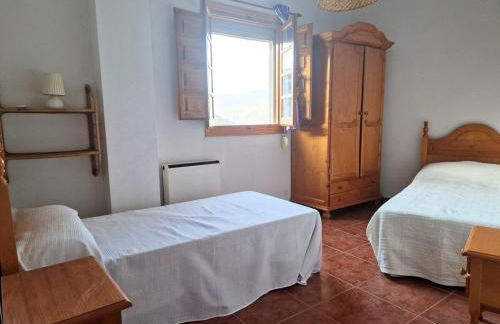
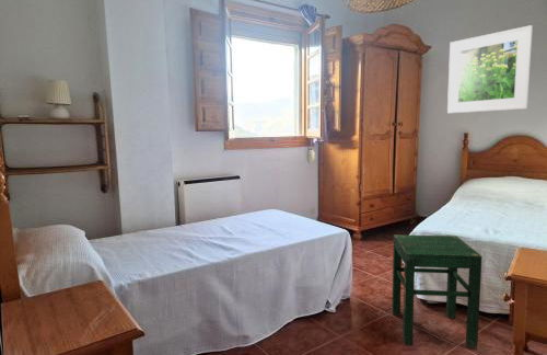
+ stool (431, 290)
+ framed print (486, 72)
